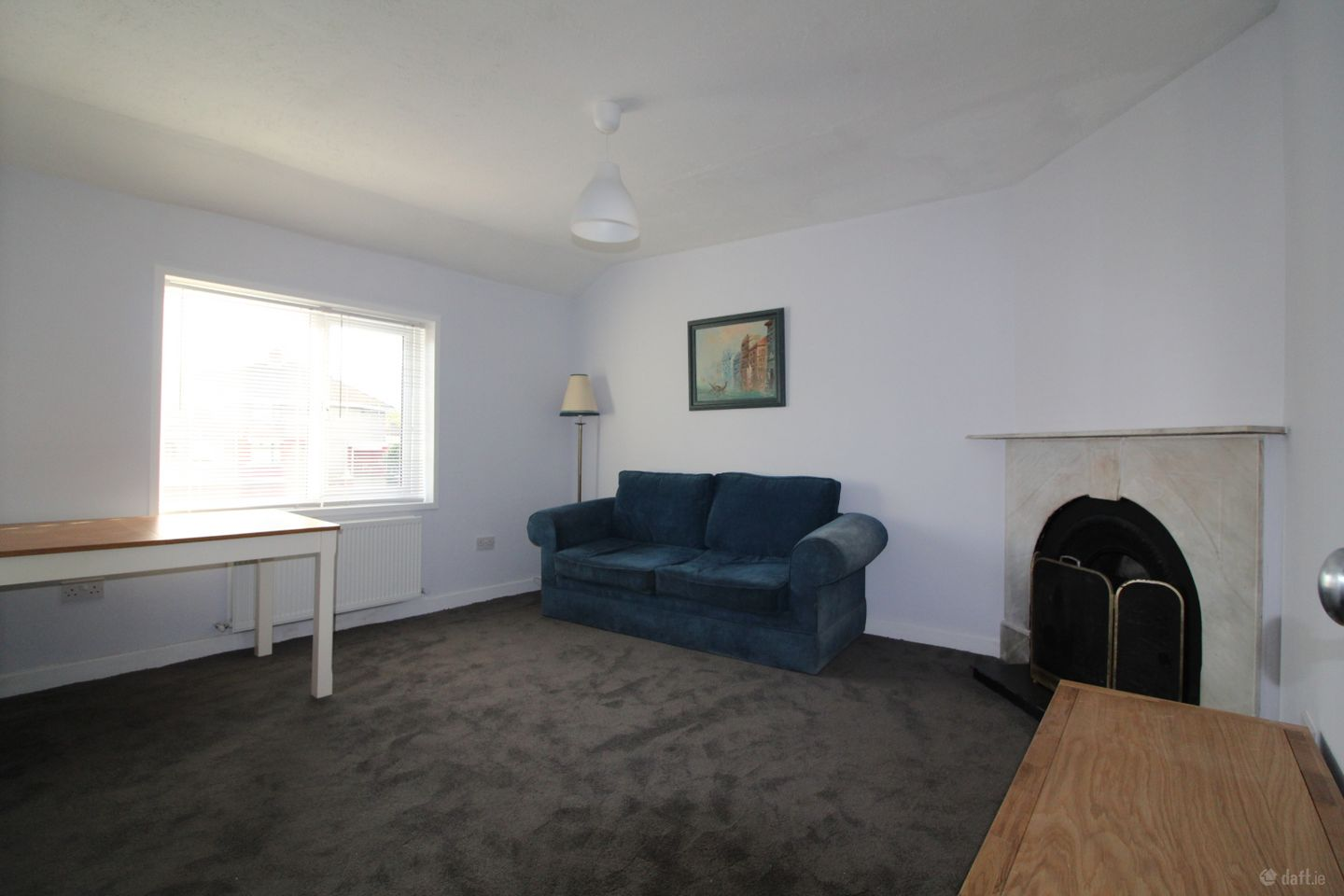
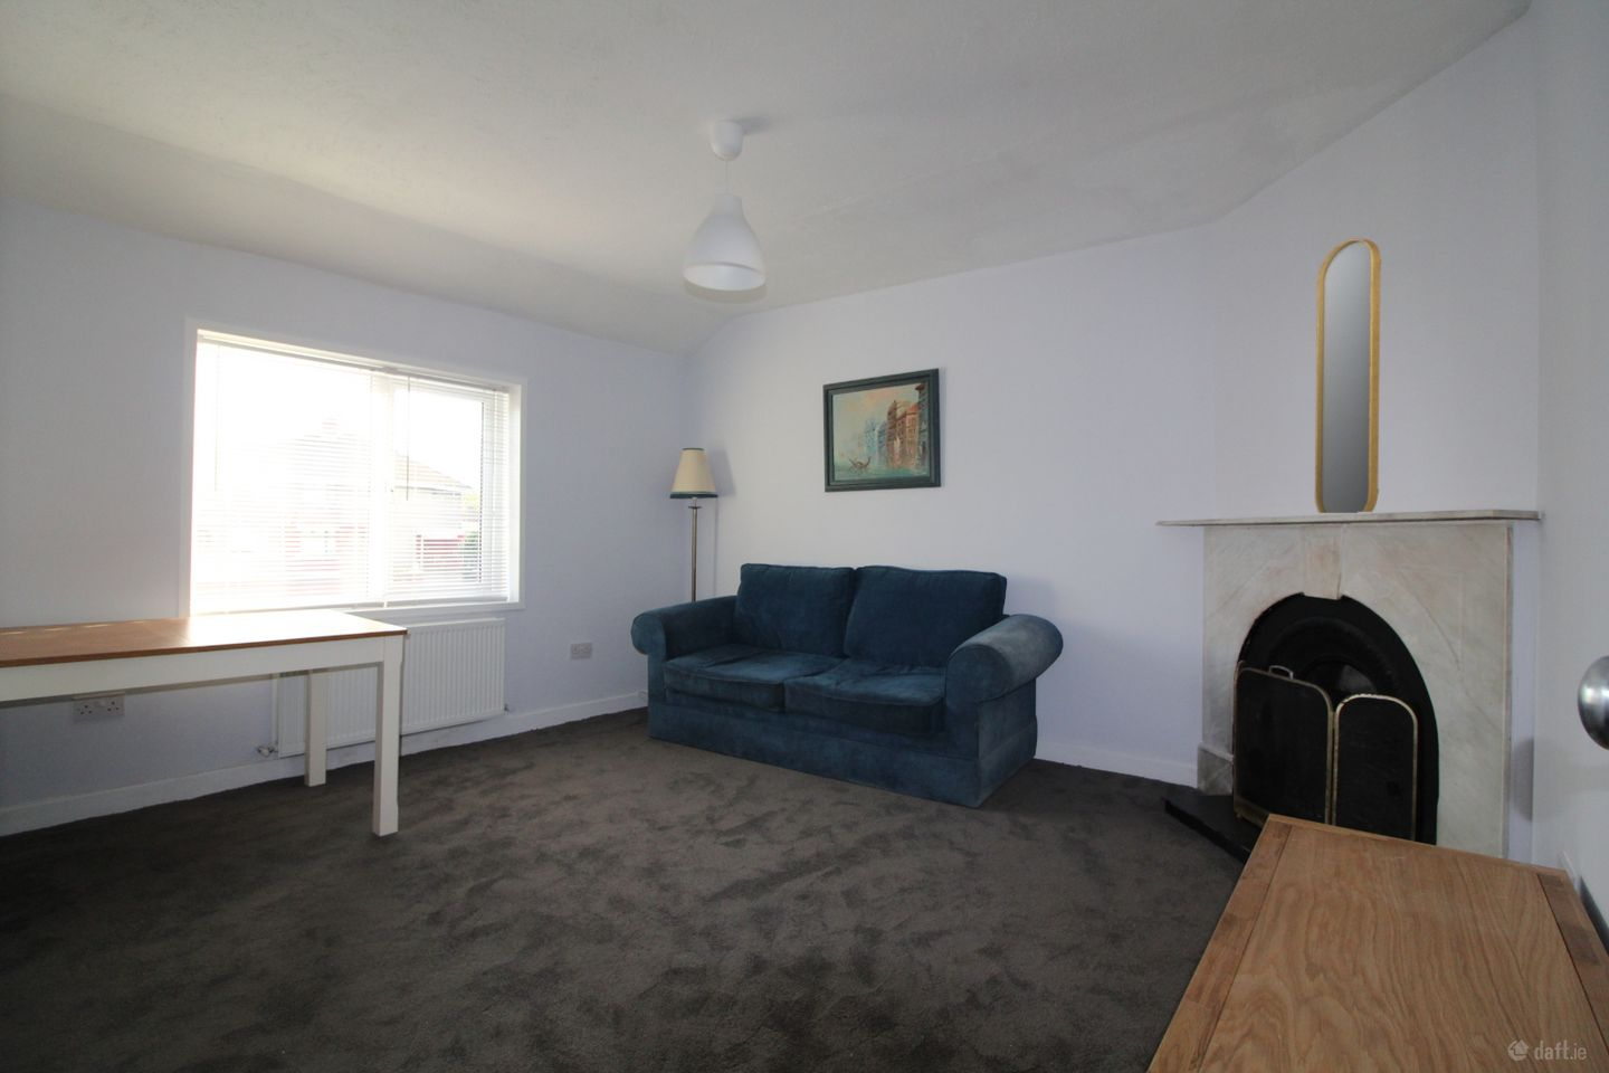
+ home mirror (1347, 383)
